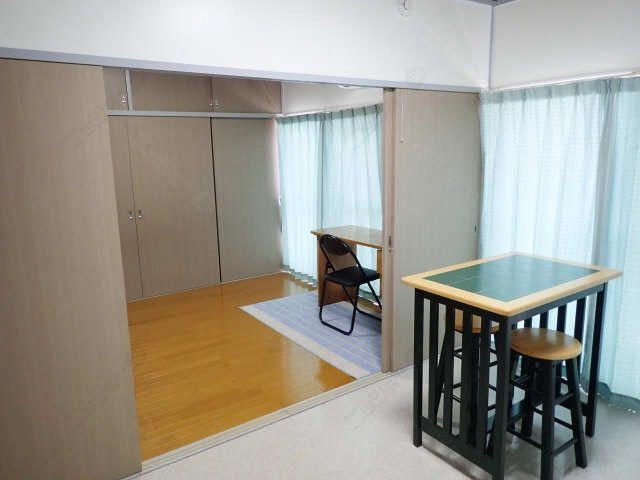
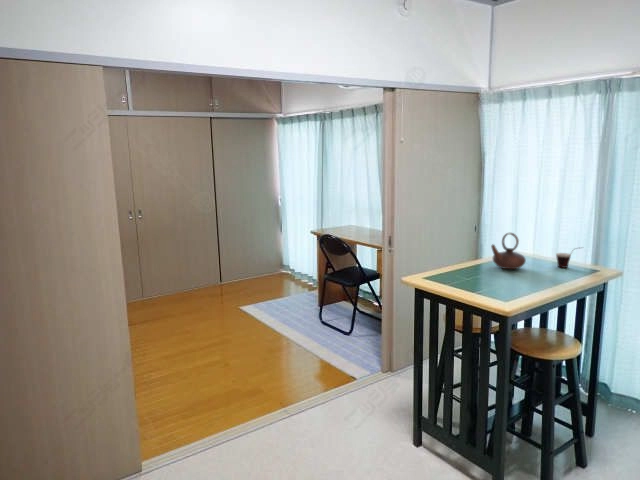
+ cup (569, 256)
+ teapot (506, 251)
